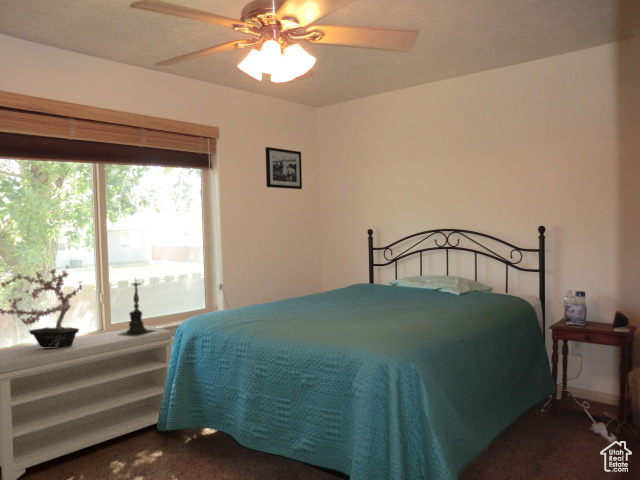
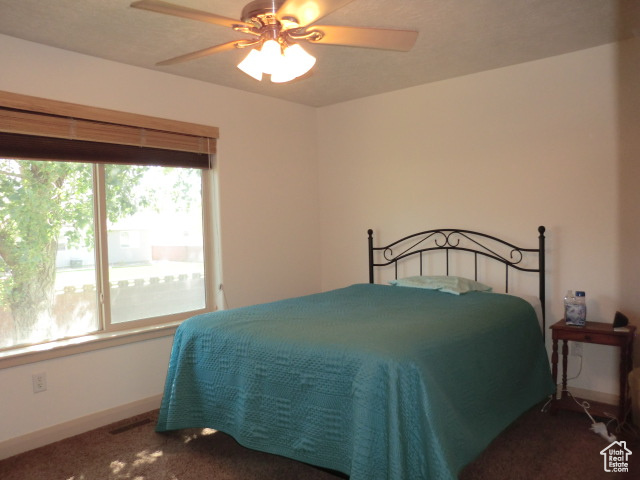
- potted plant (37, 309)
- picture frame (284, 168)
- candle holder (136, 303)
- bench (86, 392)
